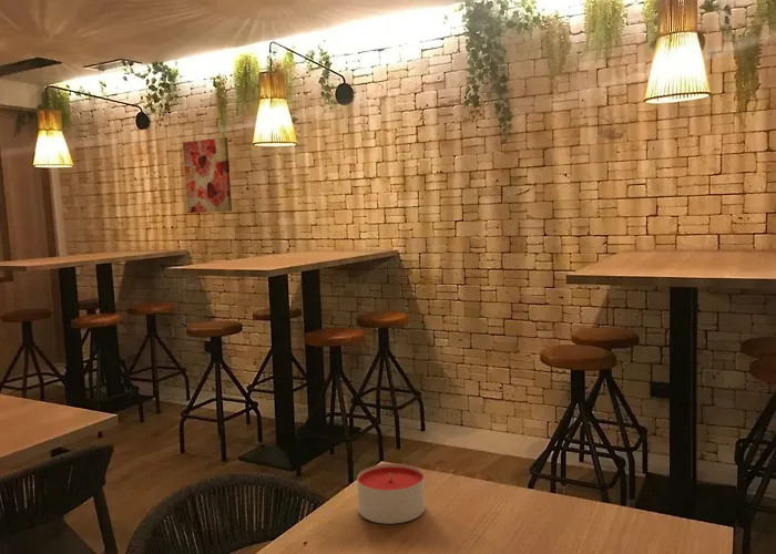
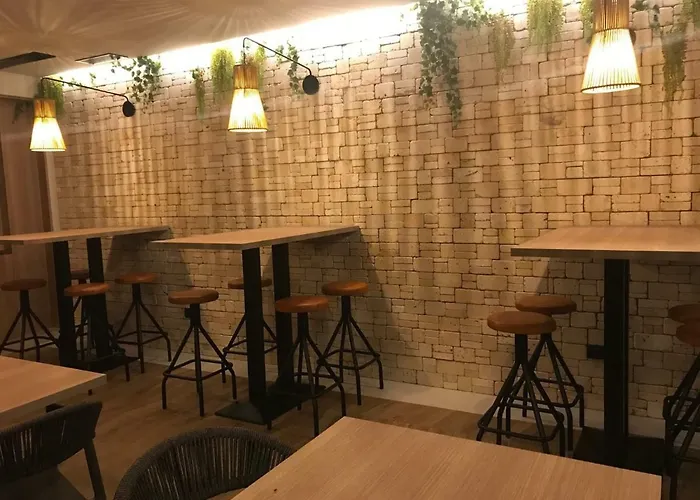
- wall art (206, 176)
- candle (390, 491)
